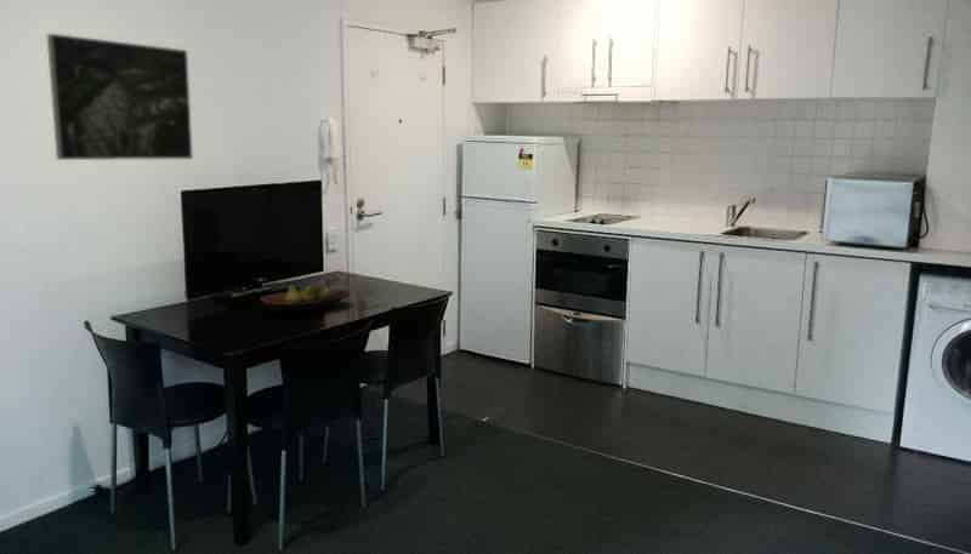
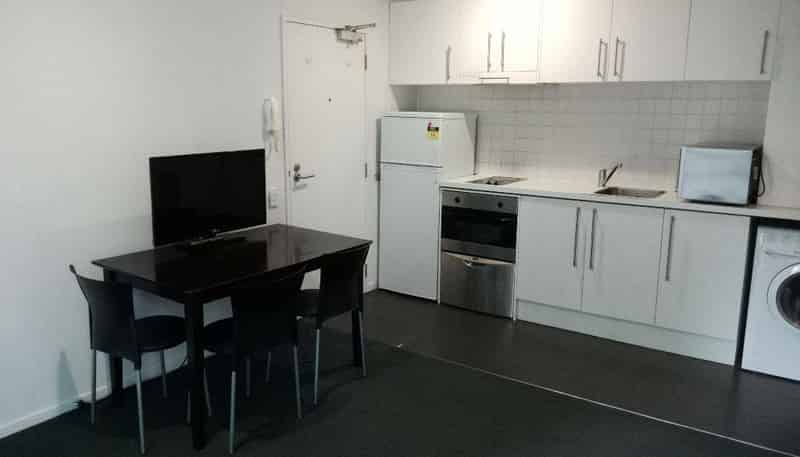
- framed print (125, 101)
- fruit bowl (306, 297)
